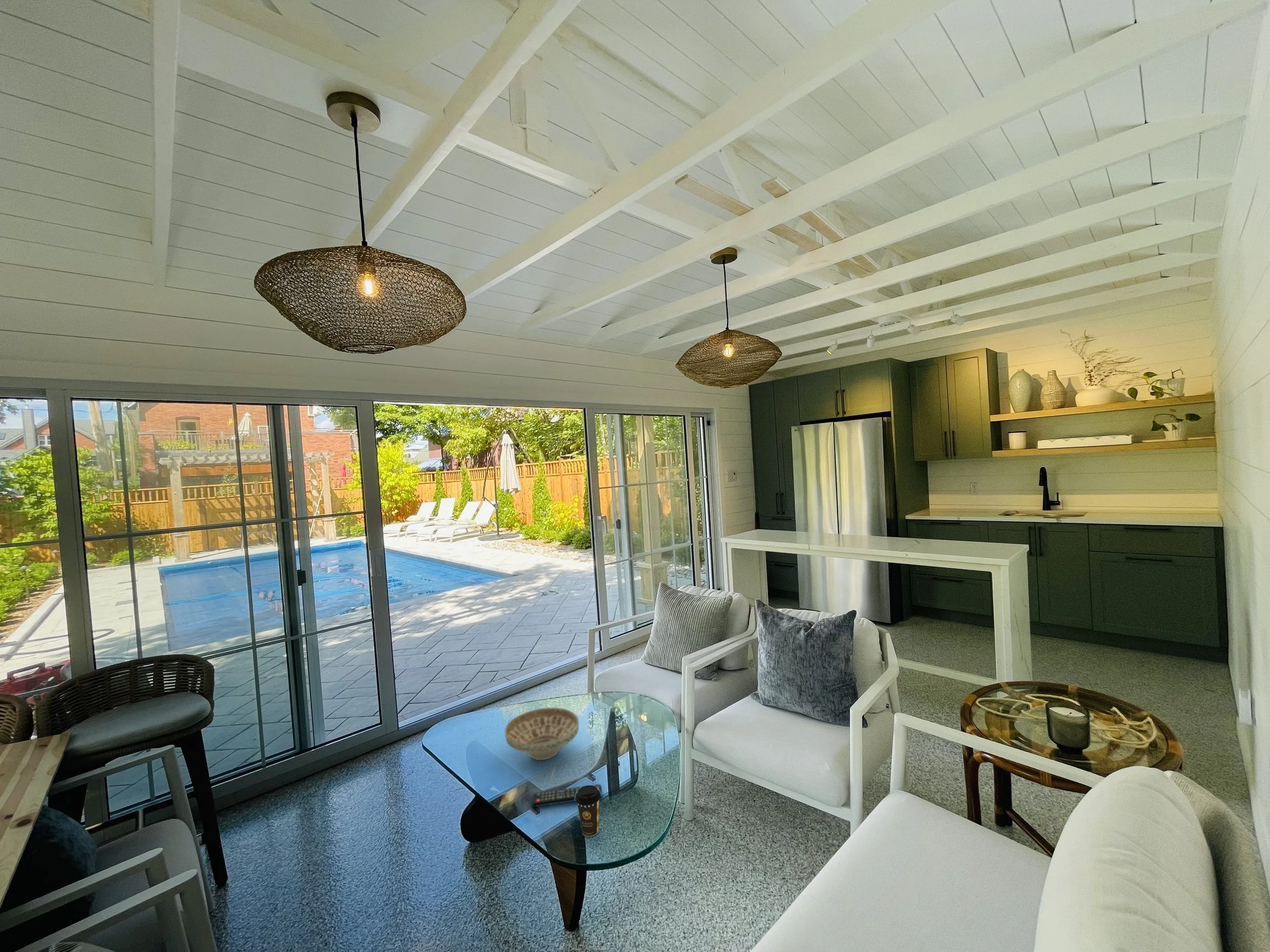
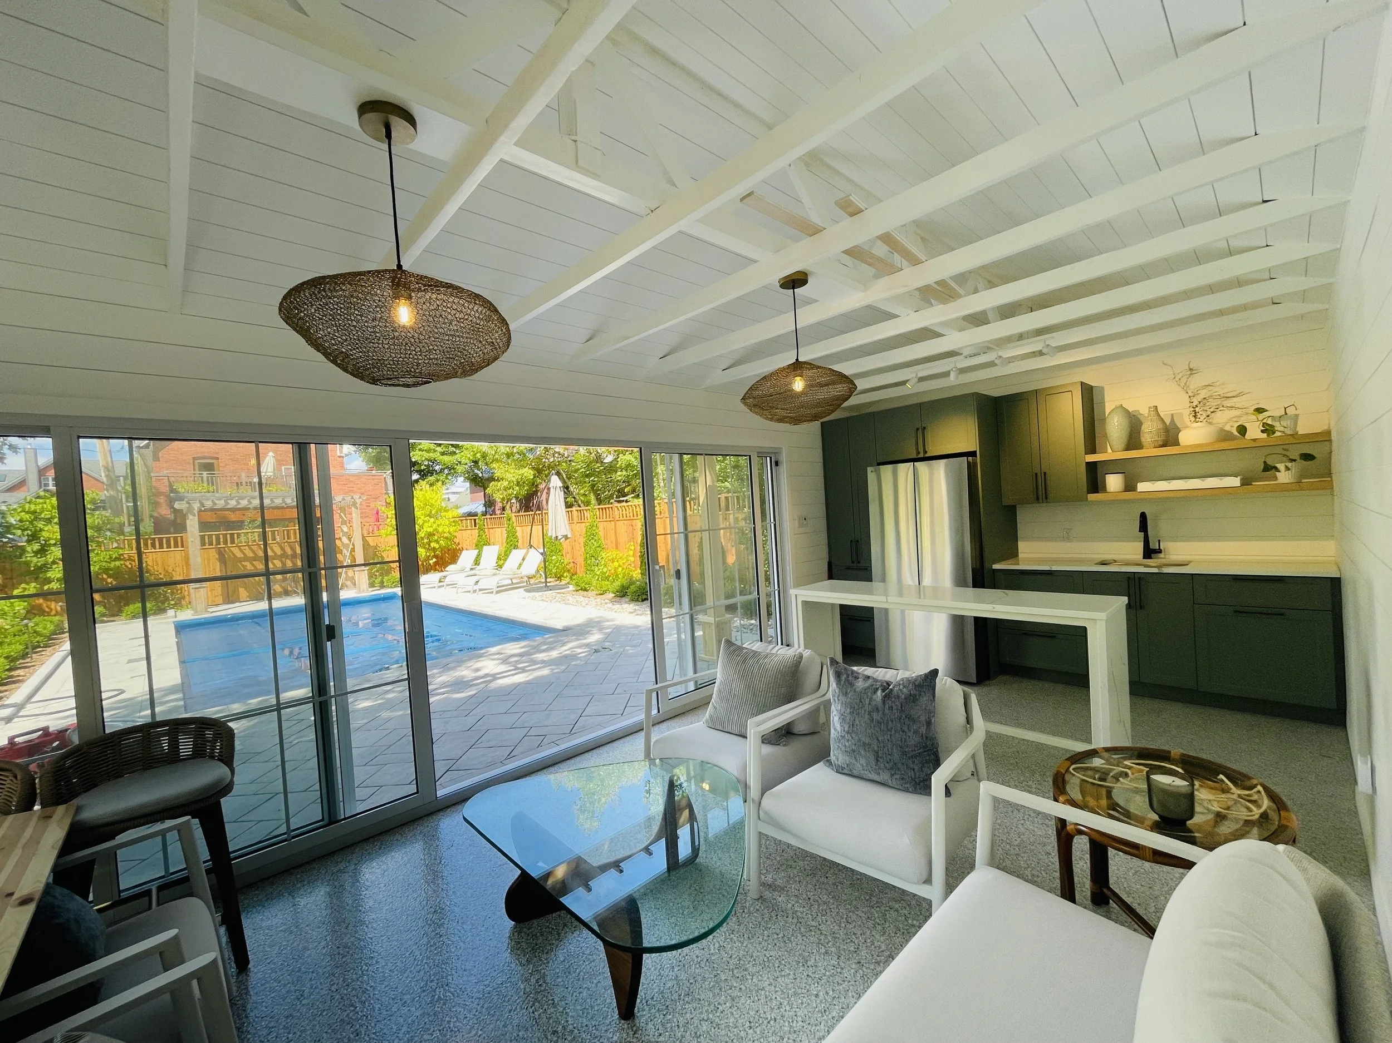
- remote control (567, 796)
- coffee cup (589, 811)
- decorative bowl (543, 738)
